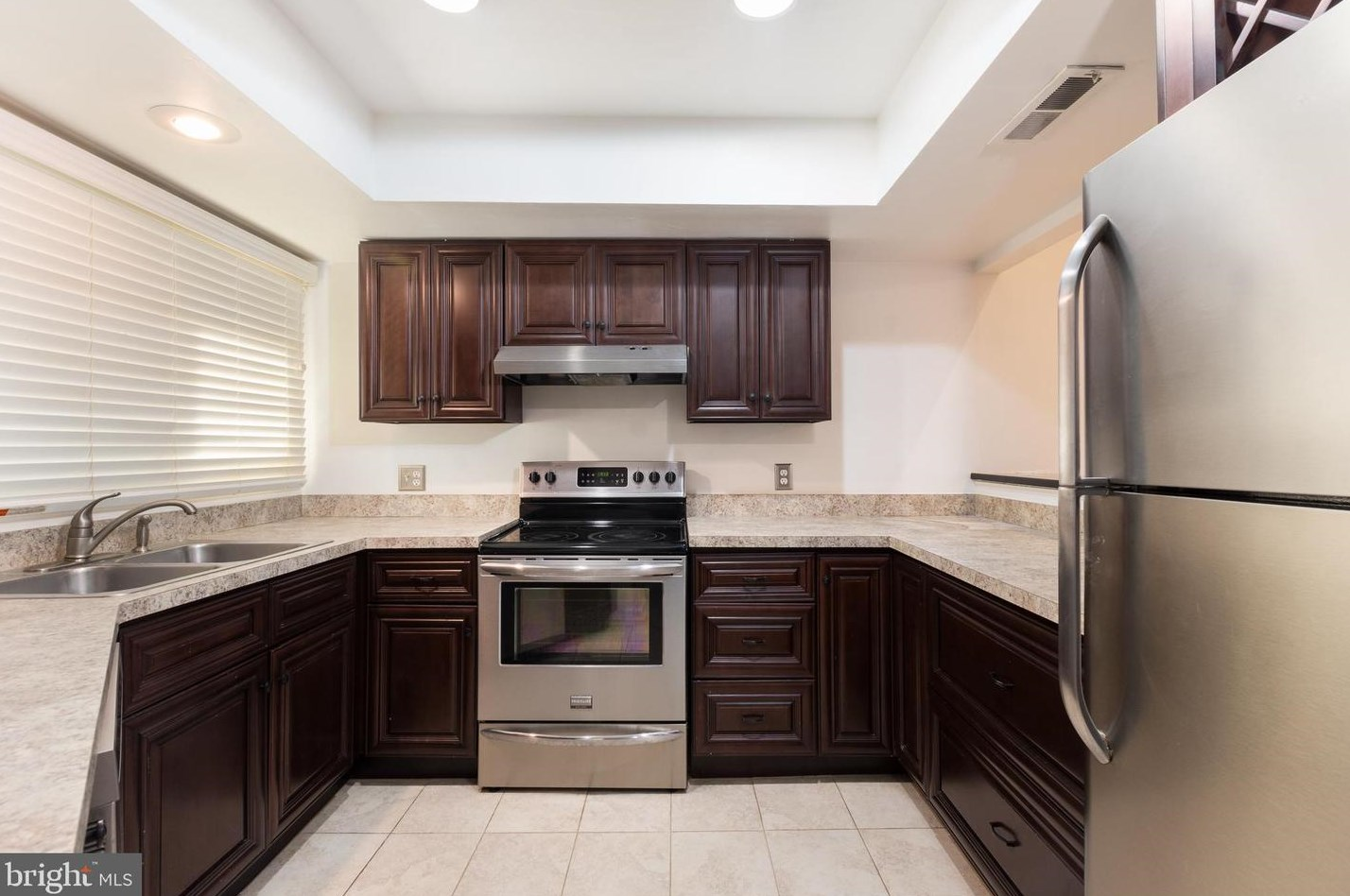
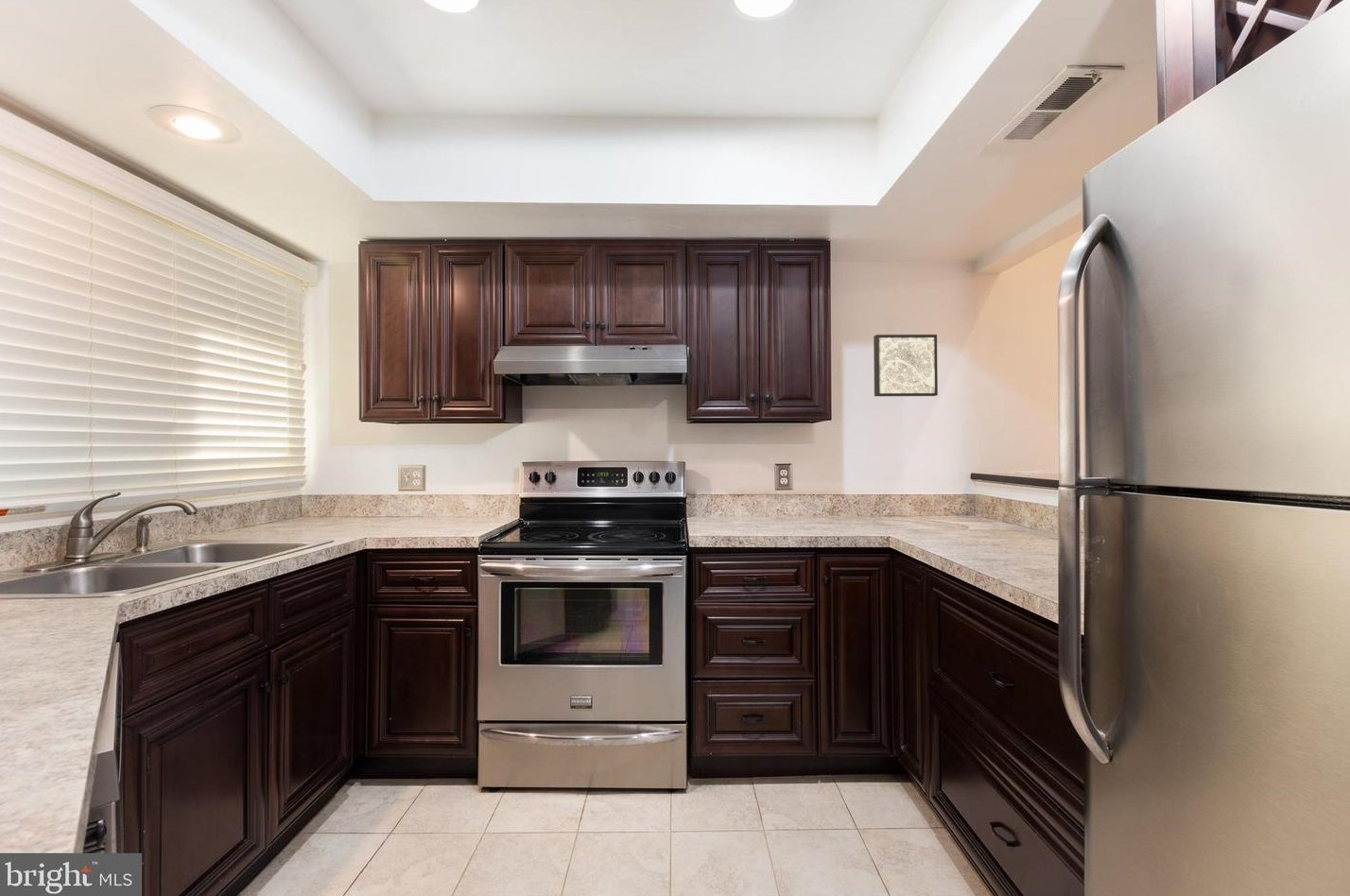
+ wall art (905, 365)
